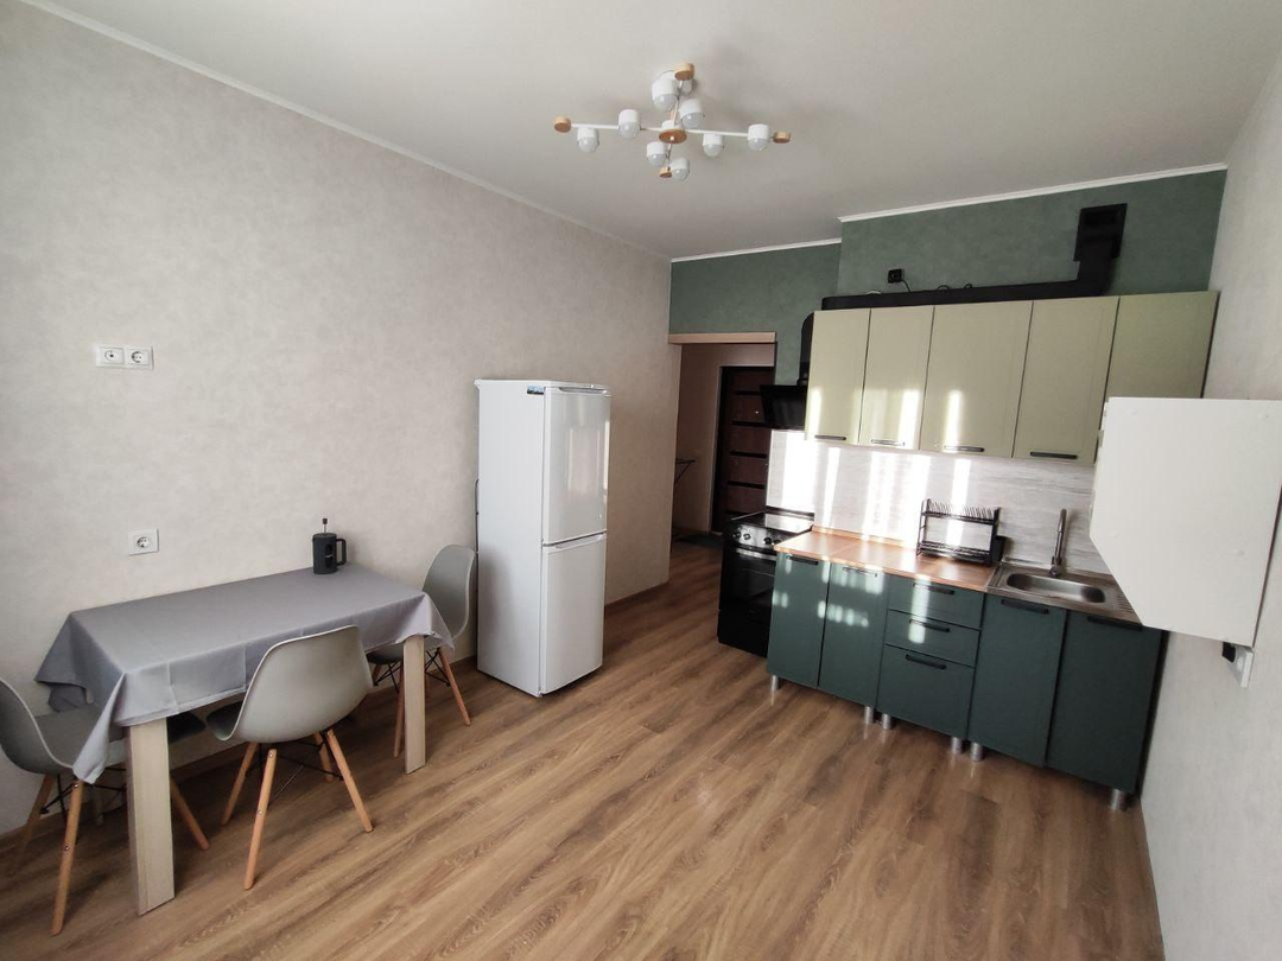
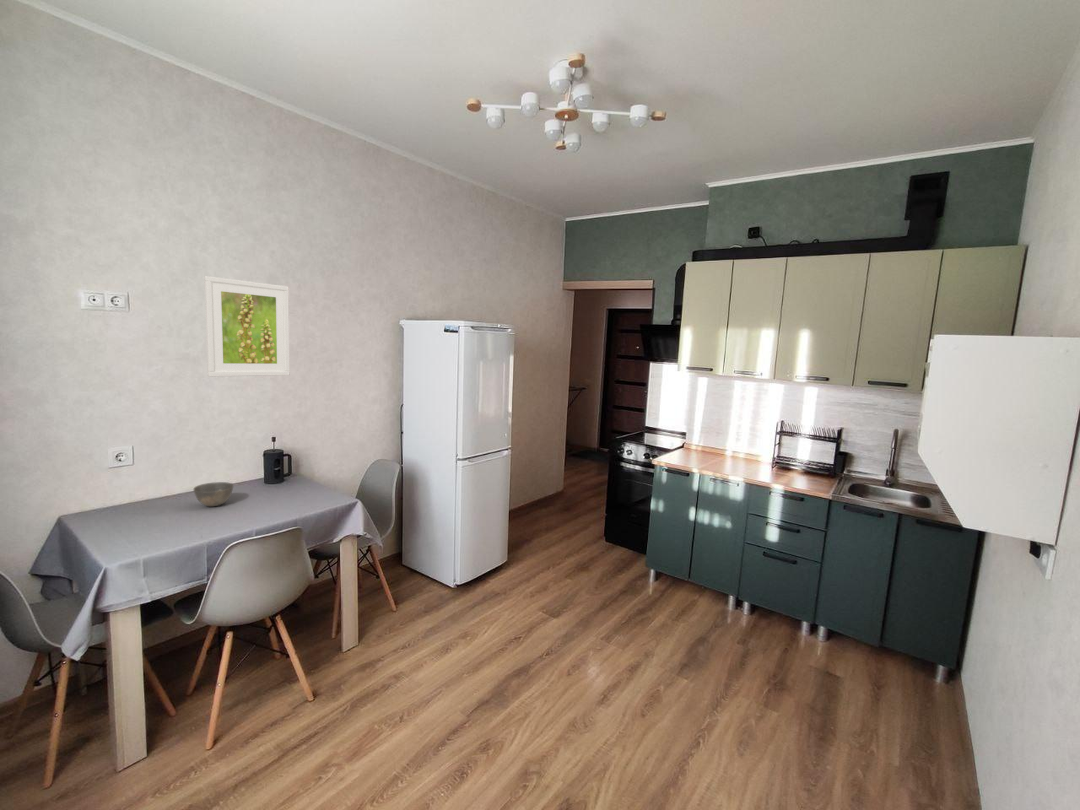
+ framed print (249, 329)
+ bowl (214, 495)
